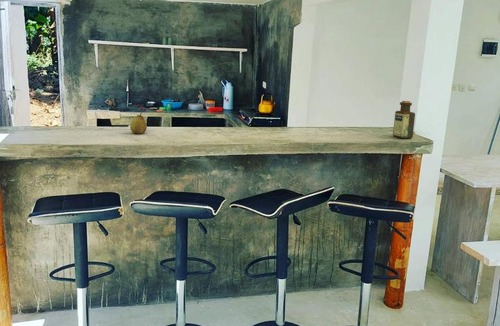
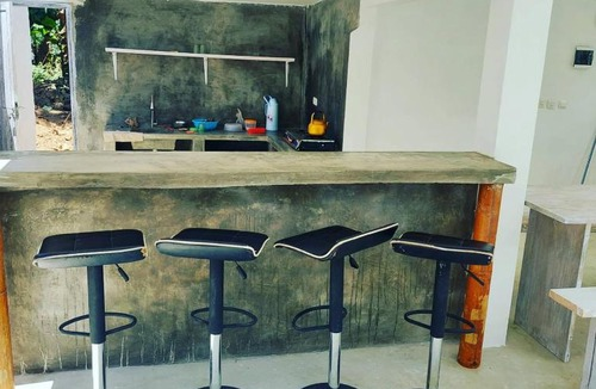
- bottle (404, 119)
- fruit (138, 122)
